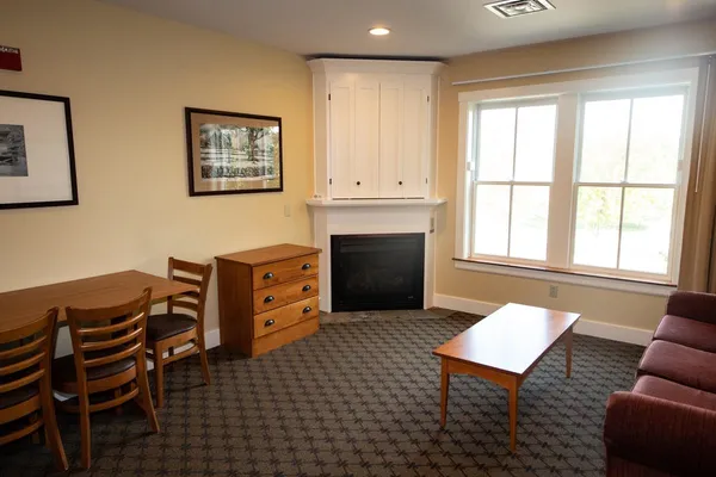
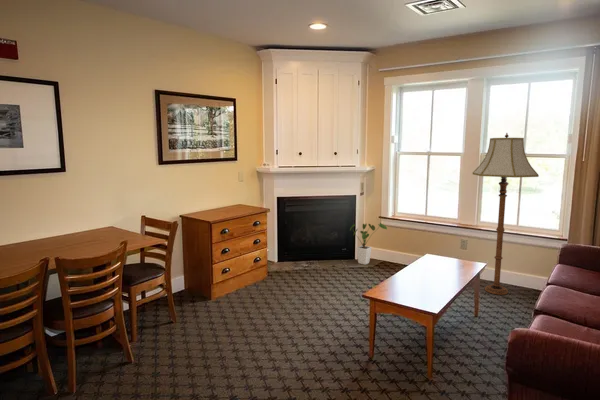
+ floor lamp (501, 213)
+ house plant (366, 242)
